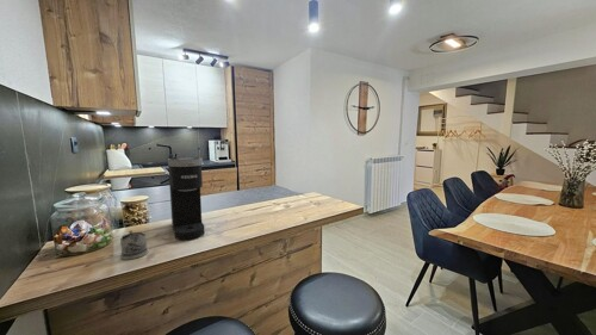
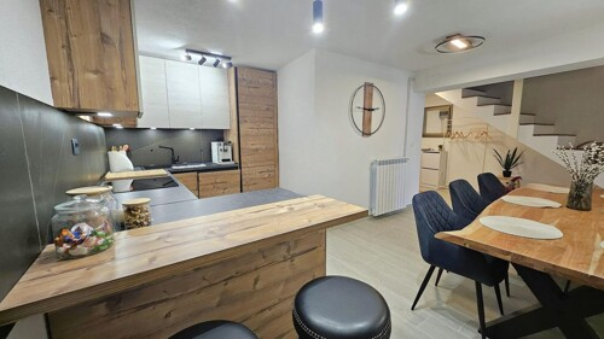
- tea glass holder (132, 241)
- coffee maker (185, 193)
